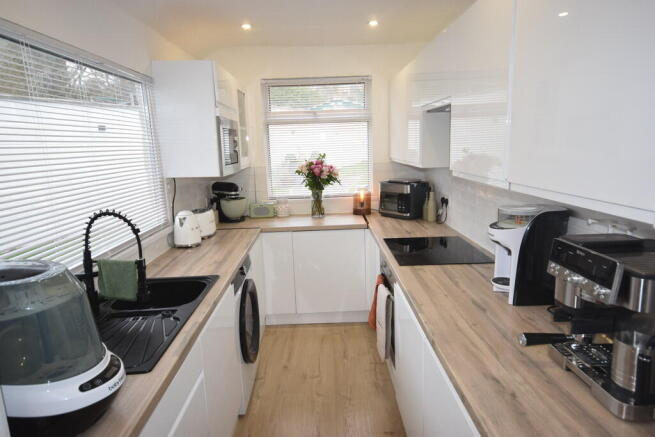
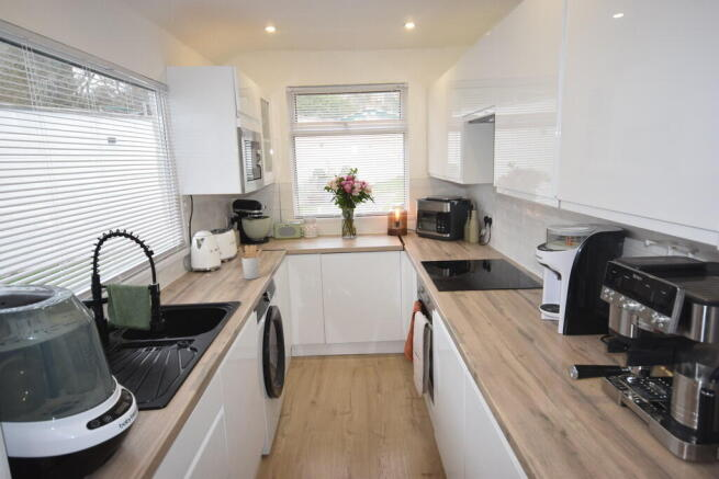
+ utensil holder (250, 261)
